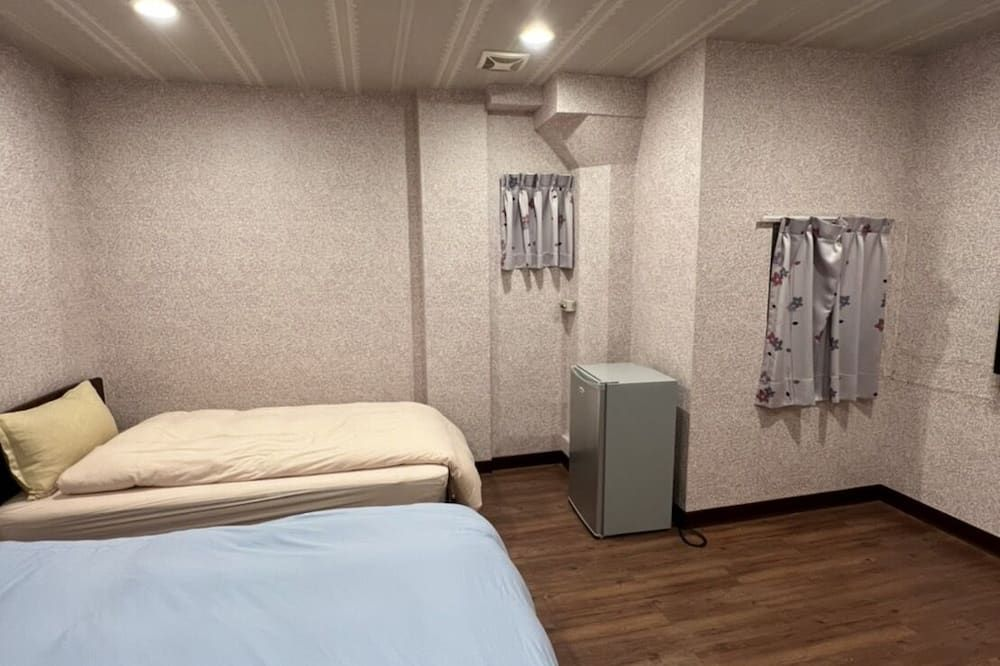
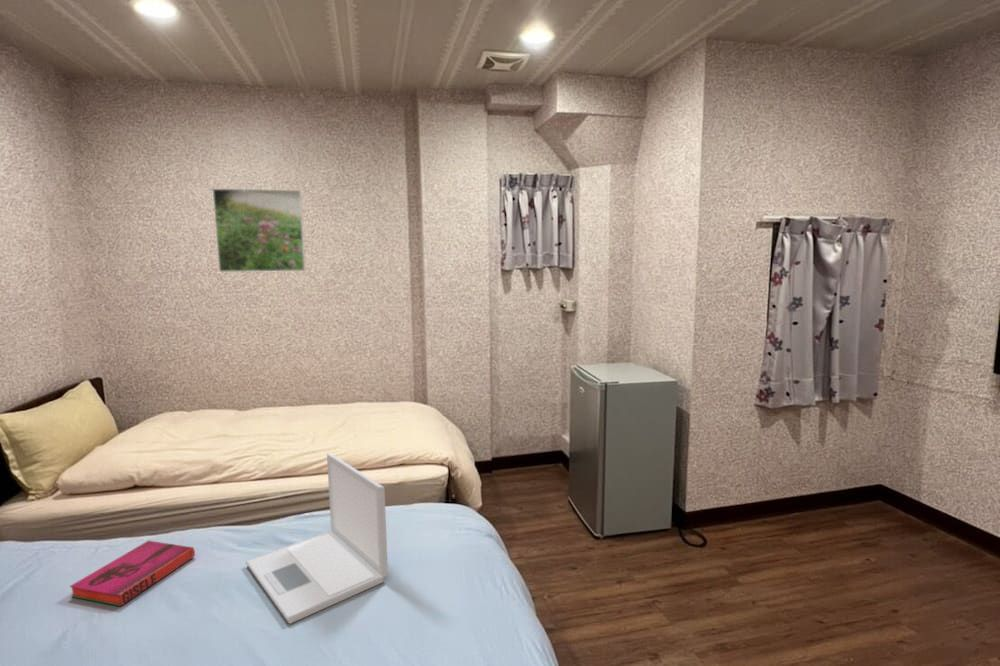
+ laptop (314, 536)
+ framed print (260, 230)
+ hardback book (136, 570)
